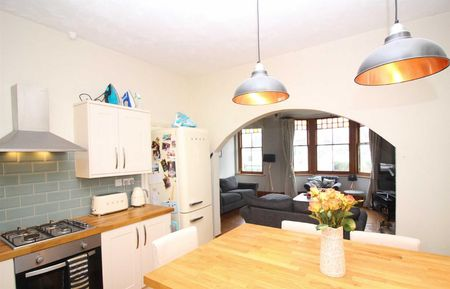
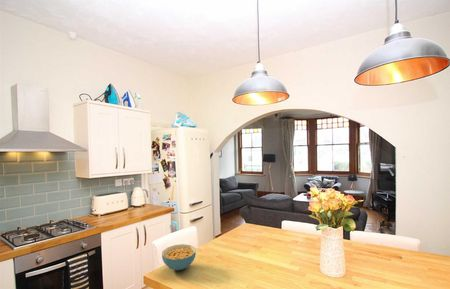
+ cereal bowl (179, 259)
